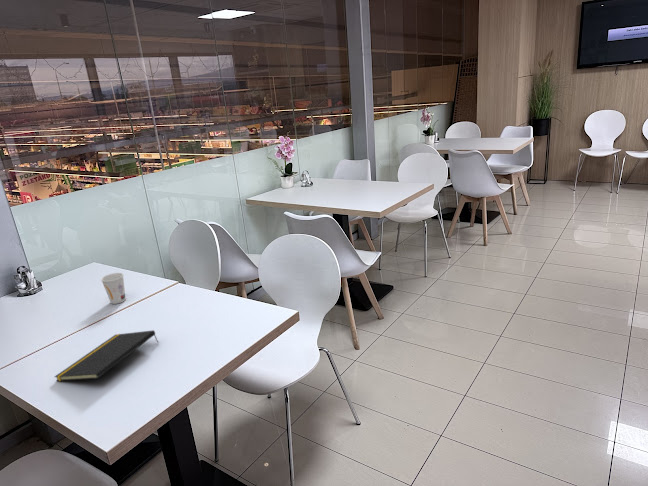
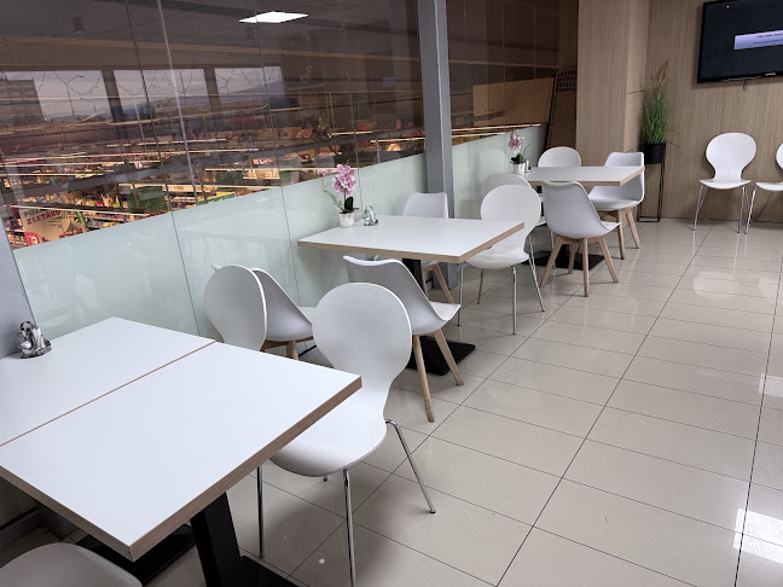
- notepad (107, 354)
- cup (115, 288)
